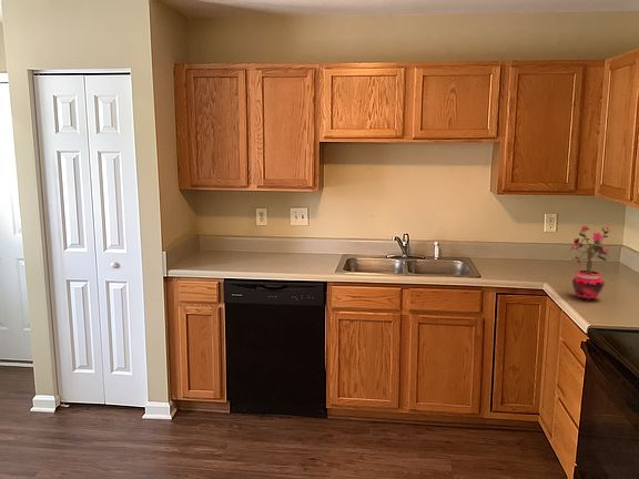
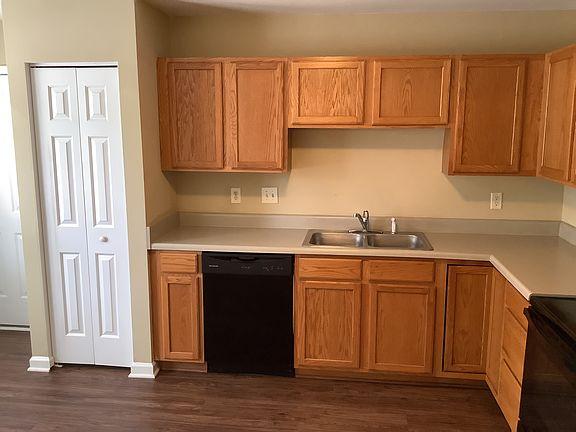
- potted plant (588, 262)
